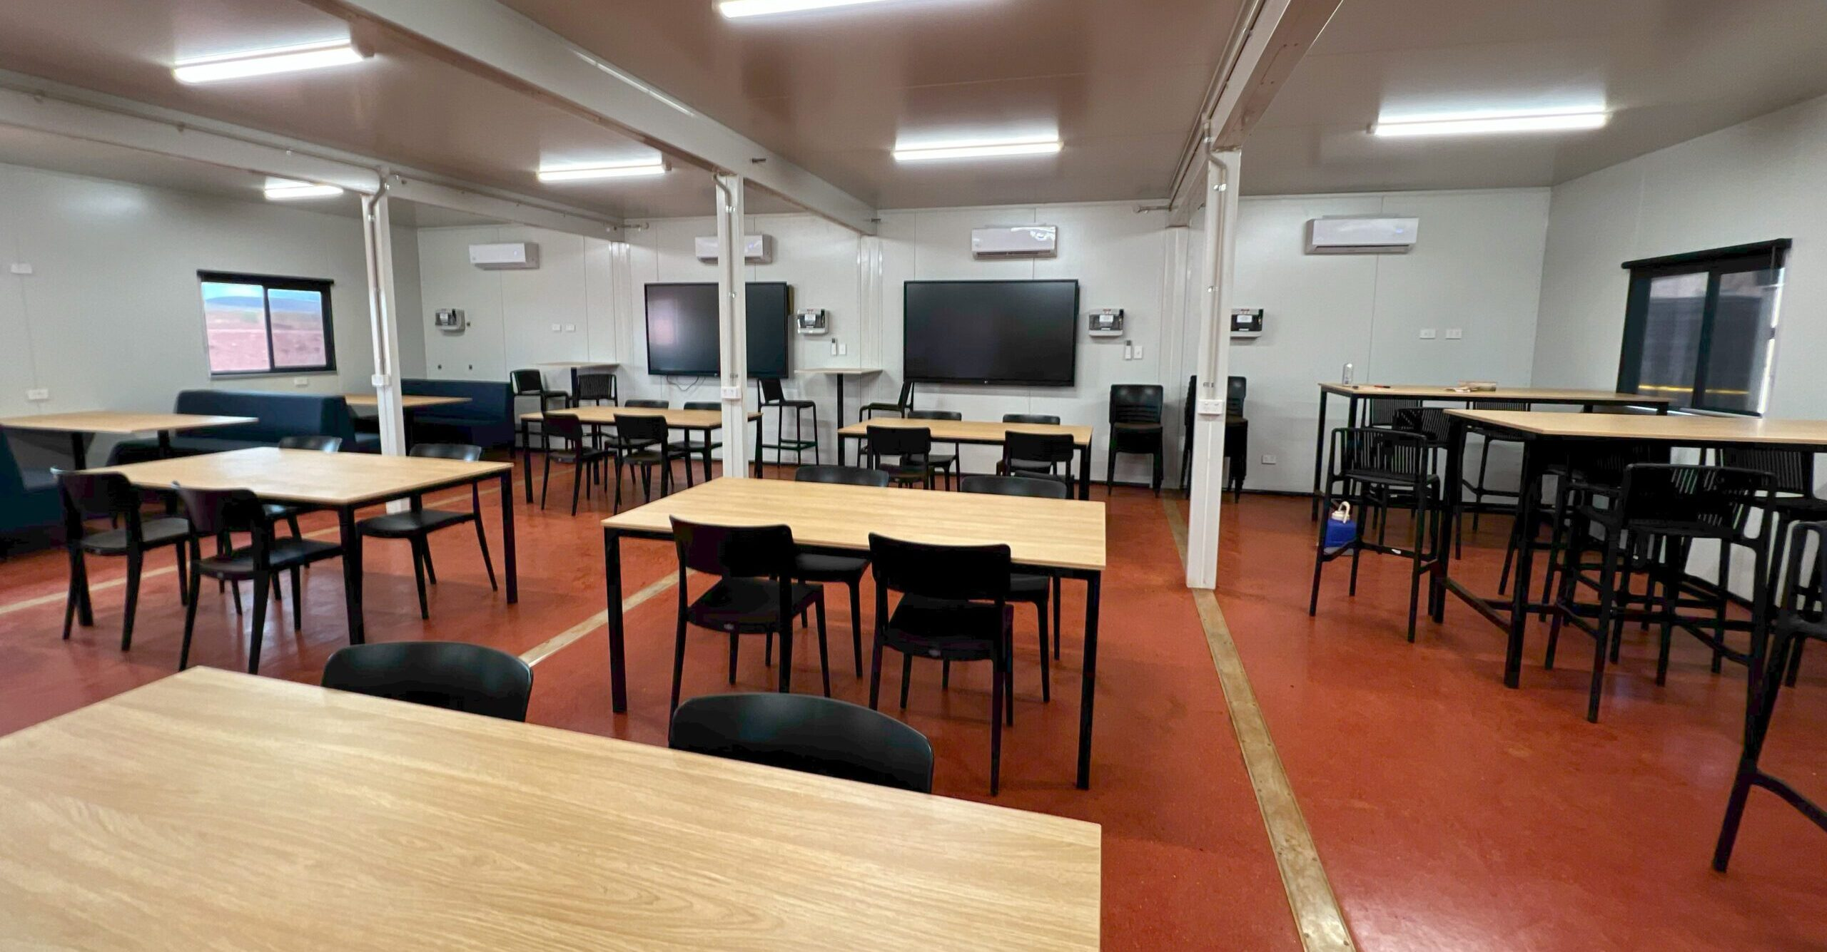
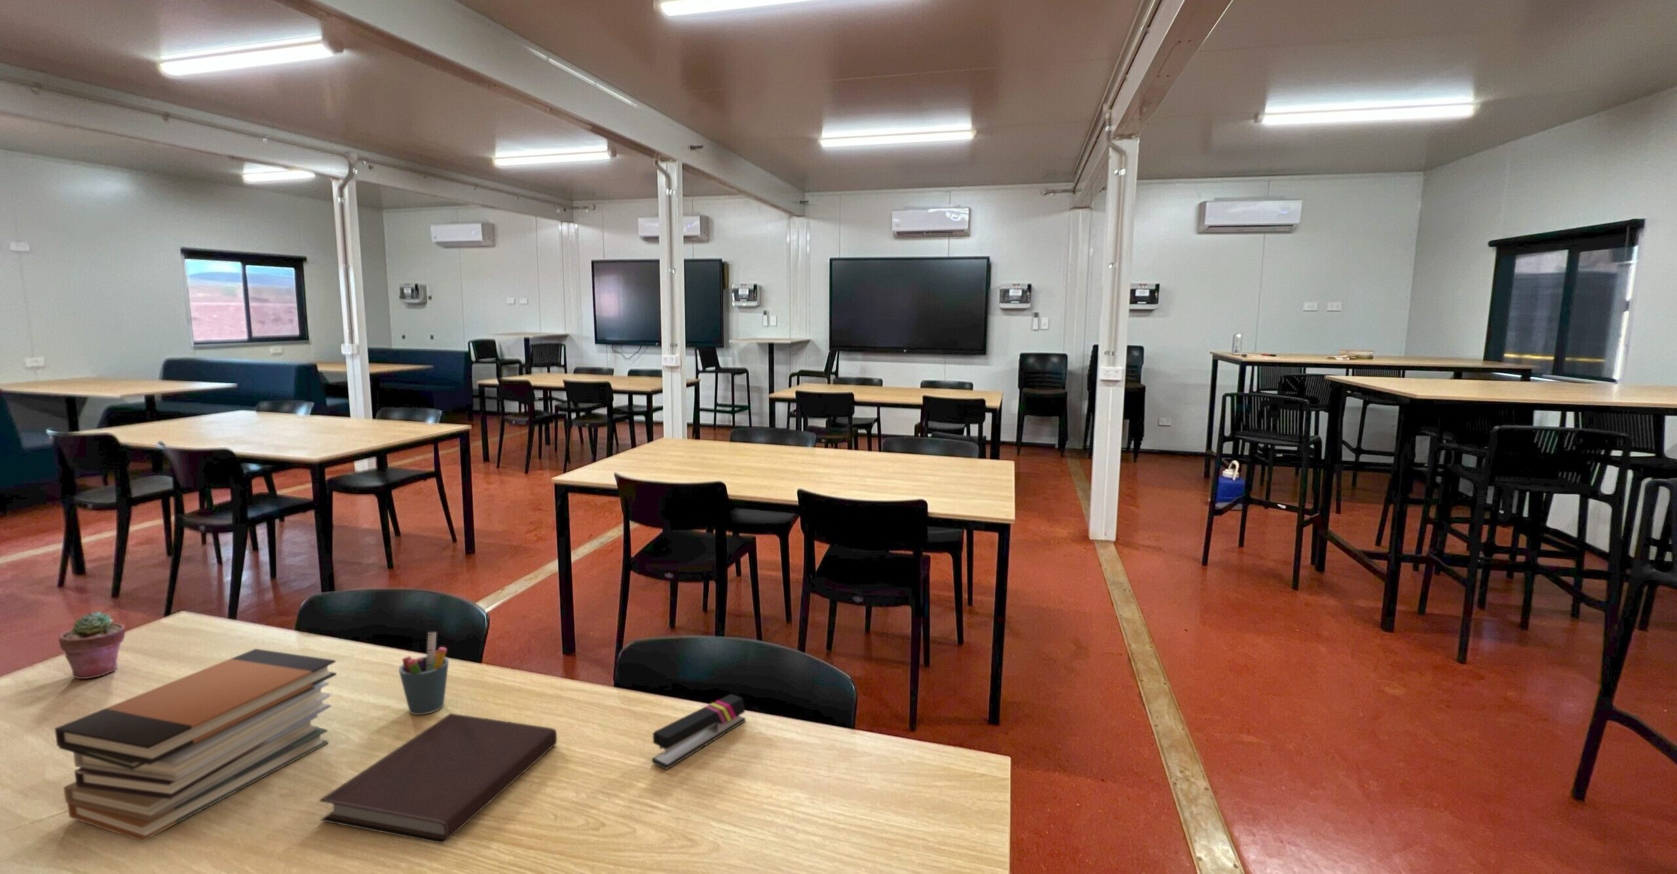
+ book stack (212, 733)
+ stapler (701, 726)
+ notebook (448, 771)
+ pen holder (425, 674)
+ potted succulent (93, 643)
